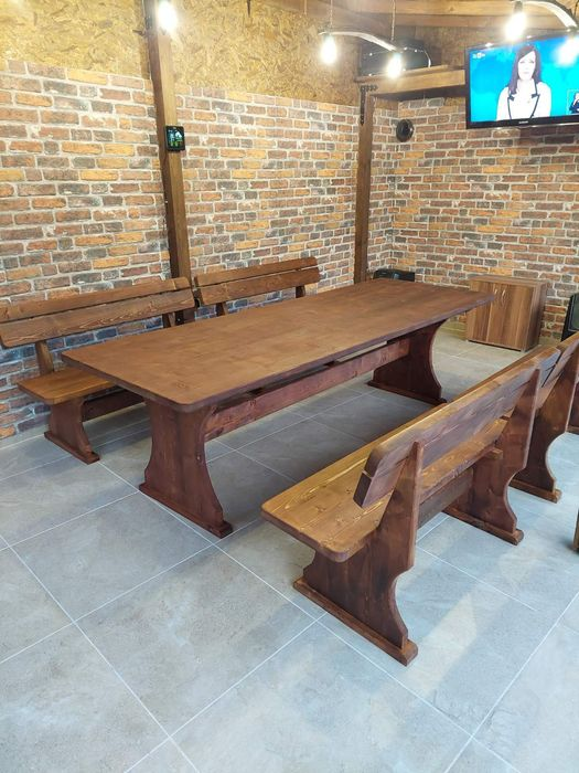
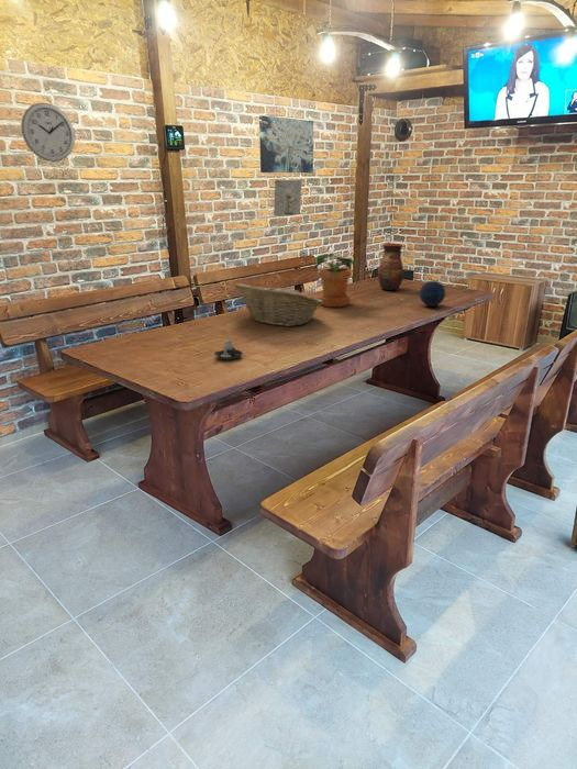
+ wall art (287, 146)
+ fruit basket (278, 300)
+ decorative orb (432, 293)
+ wall clock (49, 132)
+ potted plant (340, 278)
+ vase (390, 266)
+ candle (226, 346)
+ relief sculpture (288, 198)
